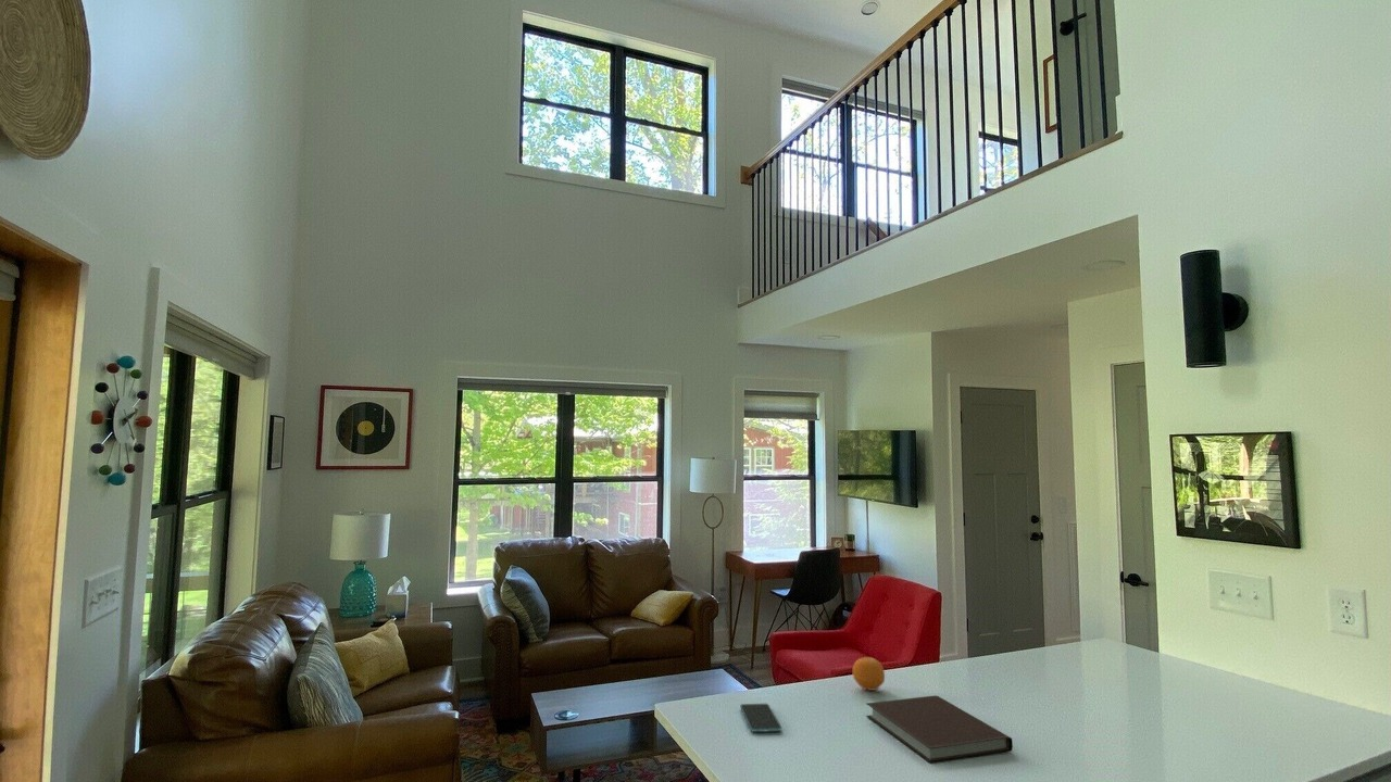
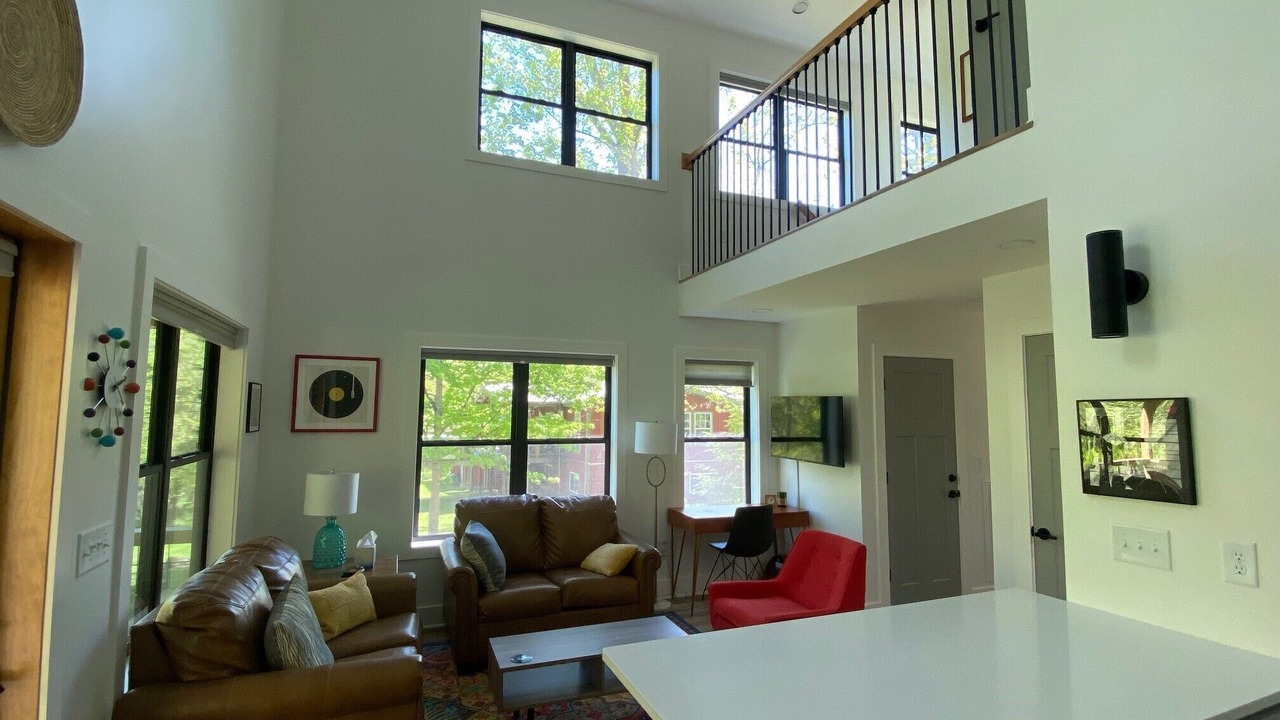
- smartphone (760, 717)
- notebook (935, 726)
- fruit (868, 673)
